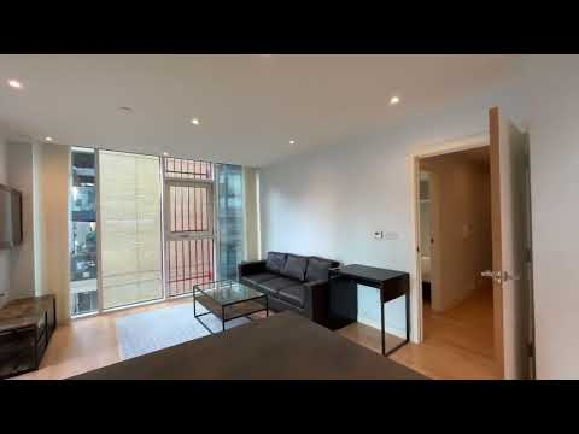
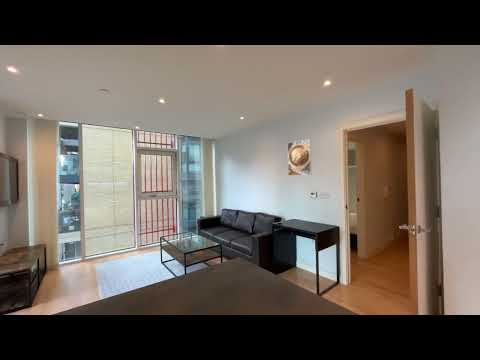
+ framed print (299, 158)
